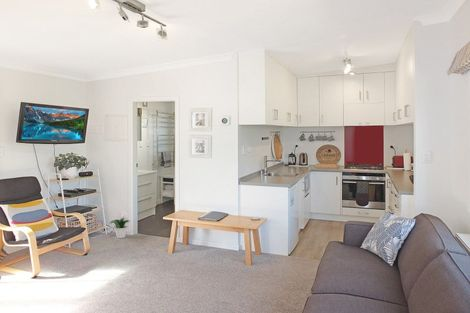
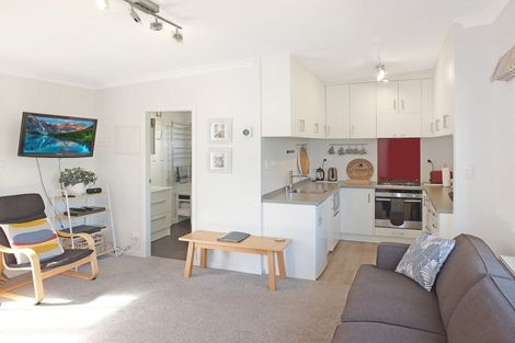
- potted plant (120, 228)
